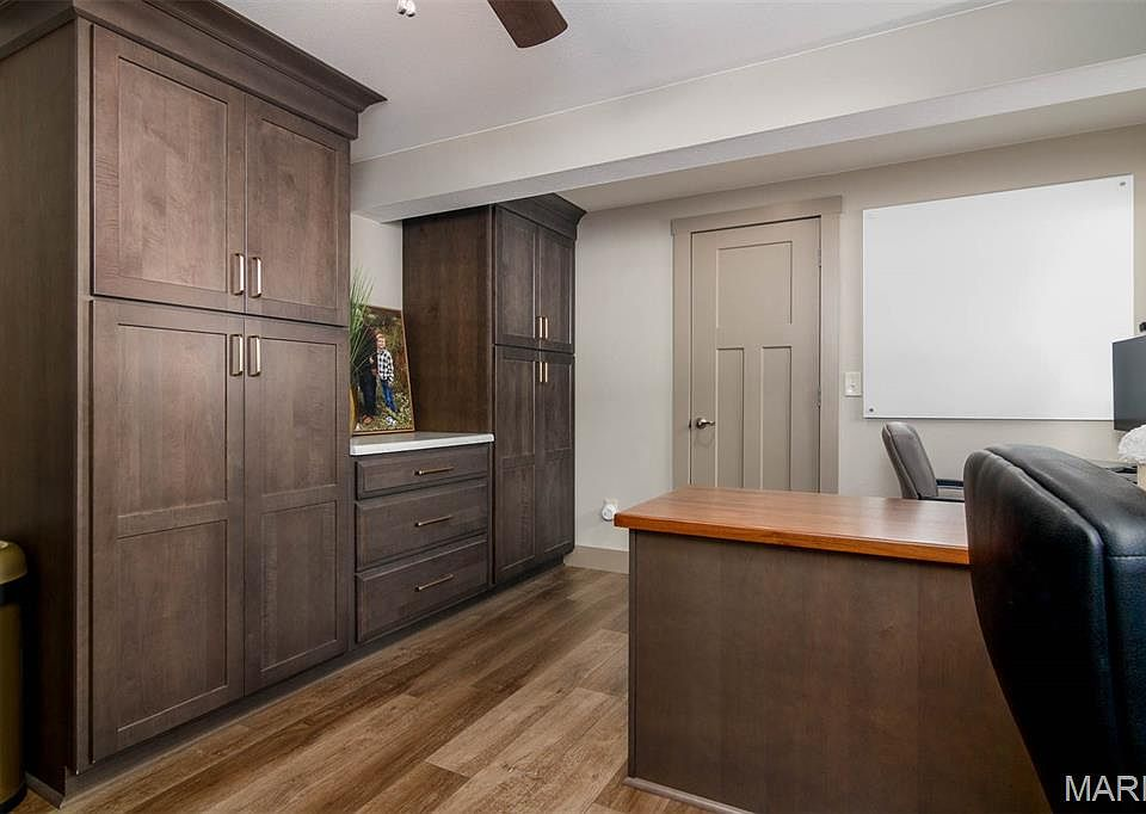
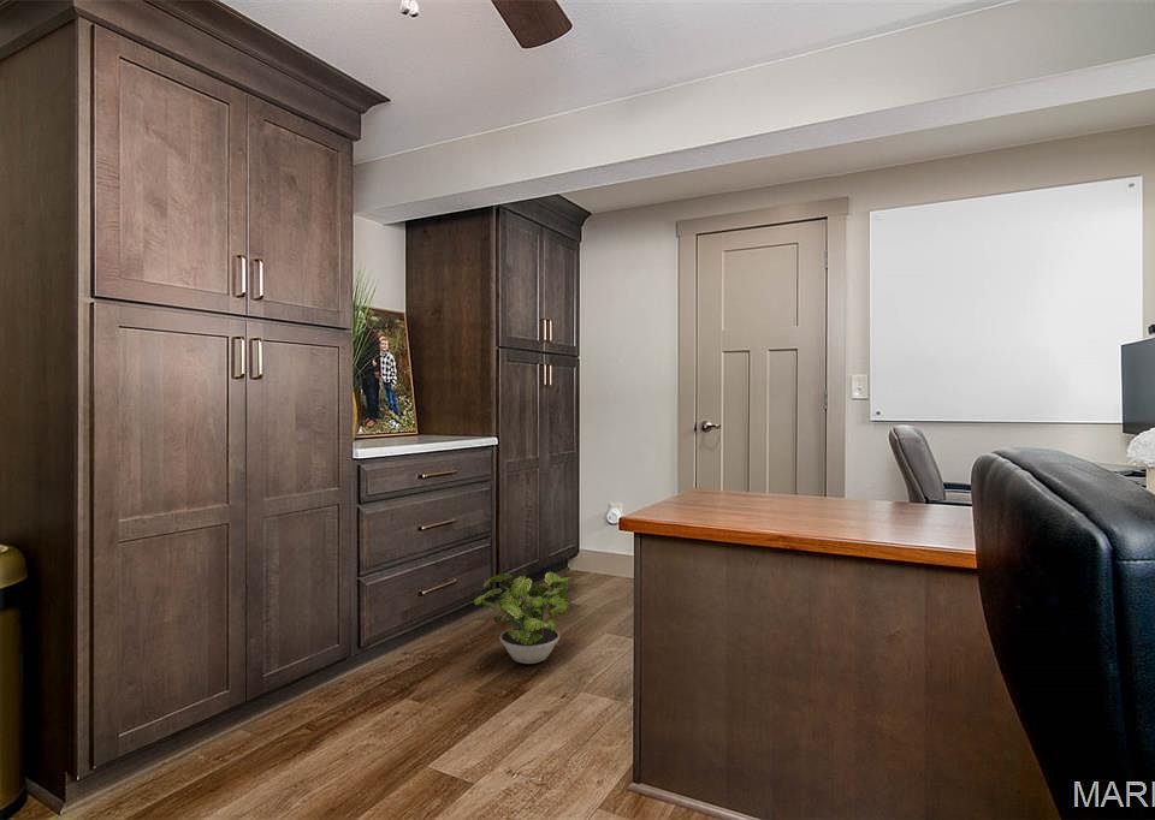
+ potted plant (525, 613)
